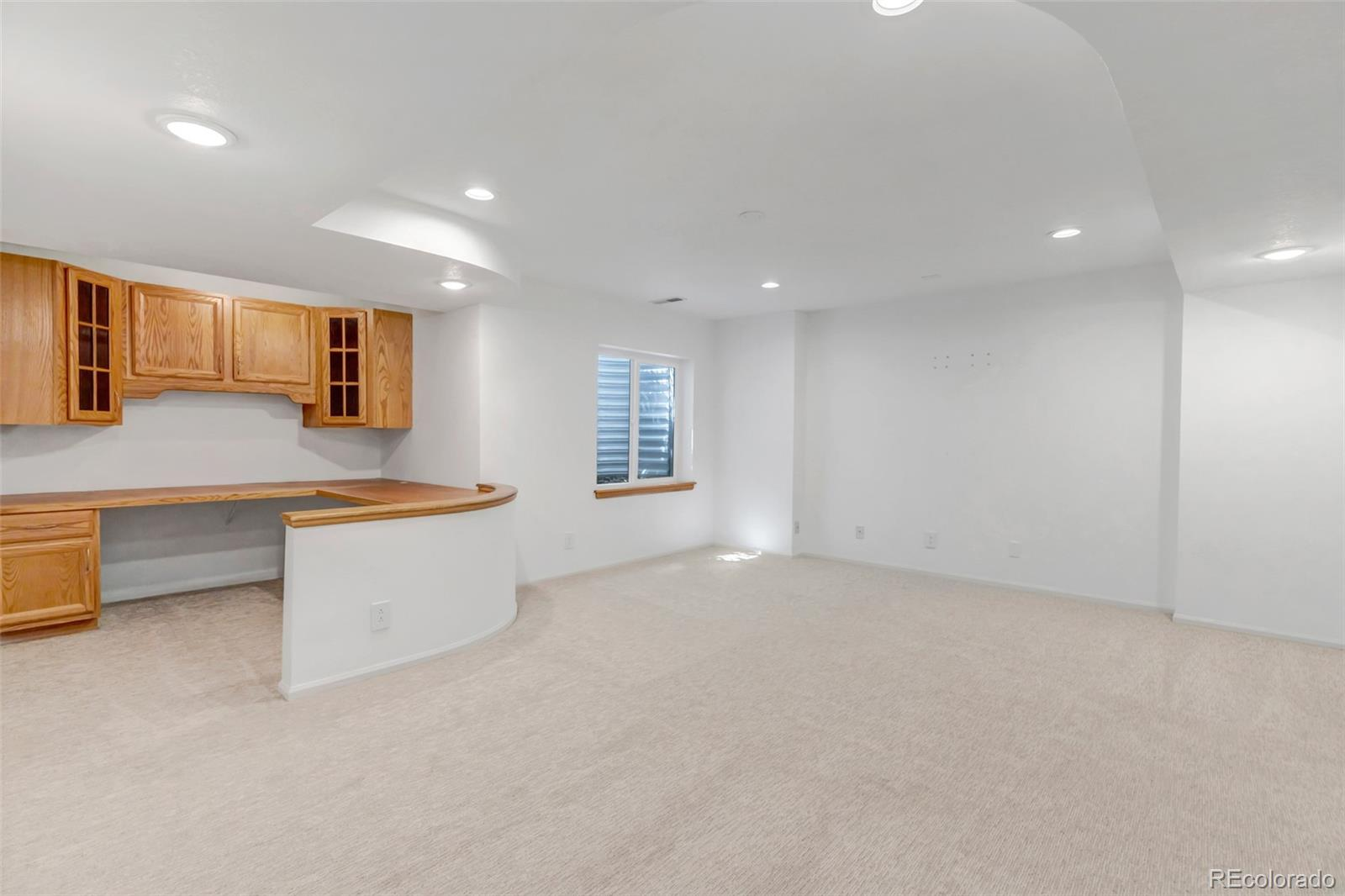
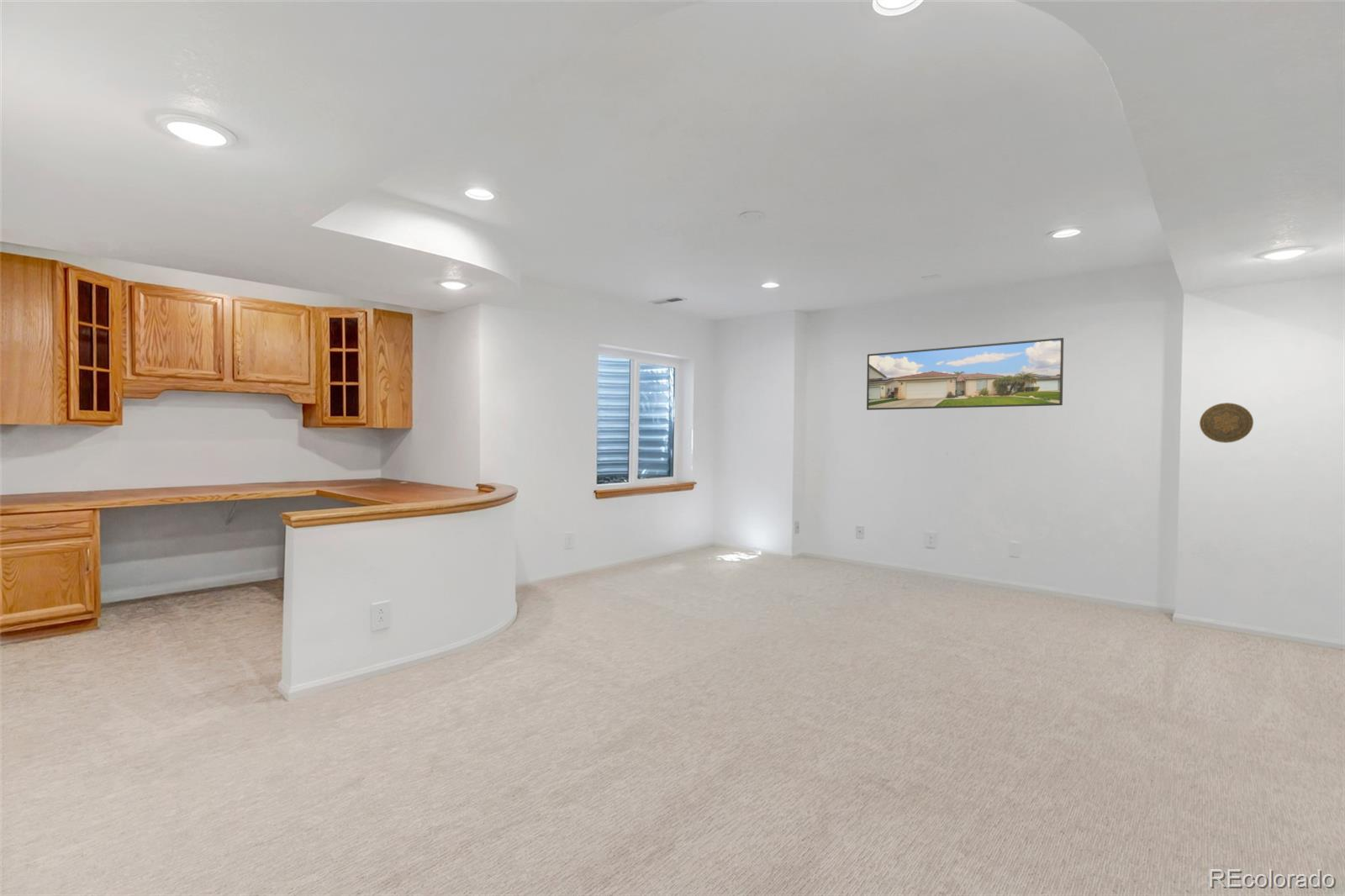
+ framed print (955, 377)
+ decorative plate (1226, 423)
